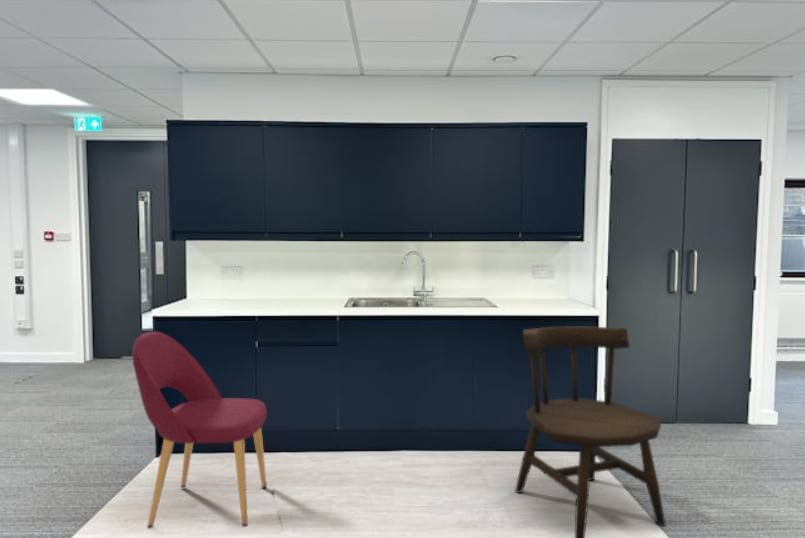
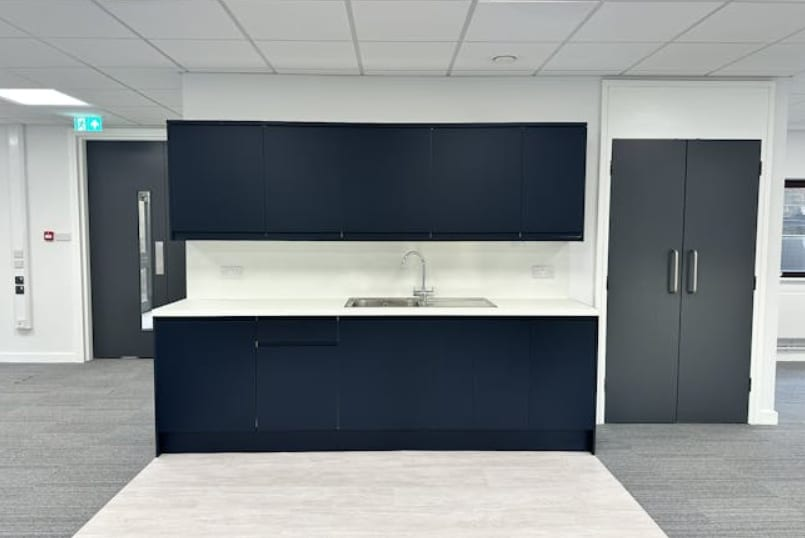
- dining chair (204, 420)
- dining chair (585, 420)
